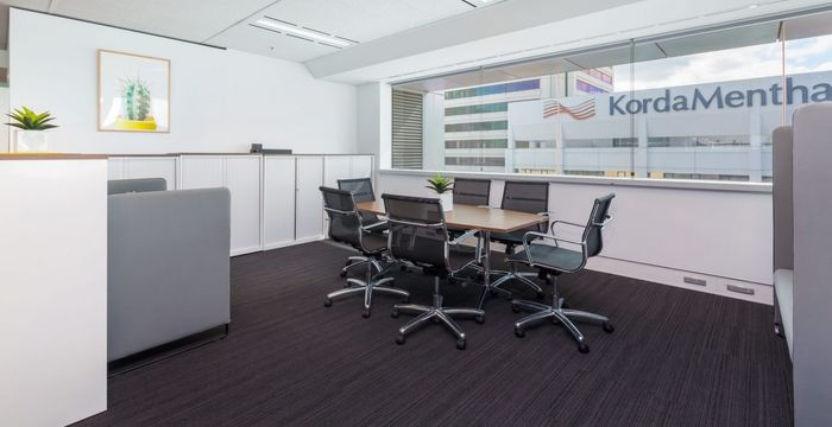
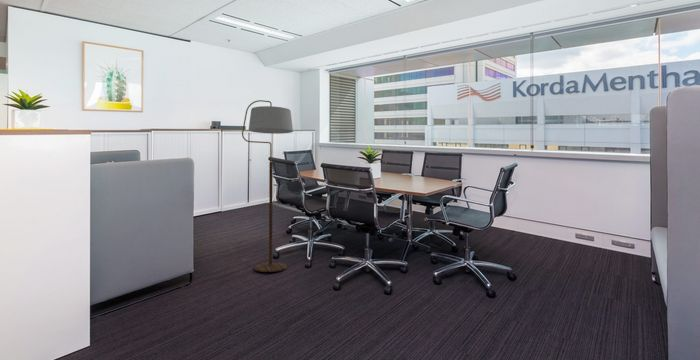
+ floor lamp (269, 184)
